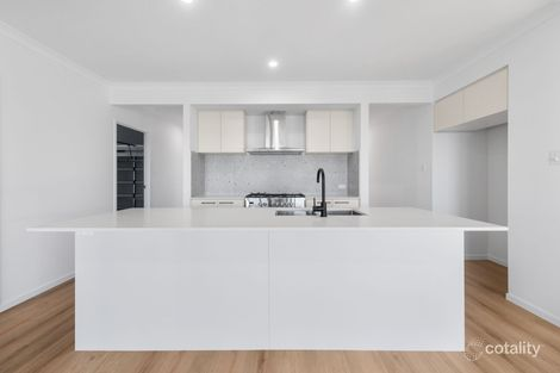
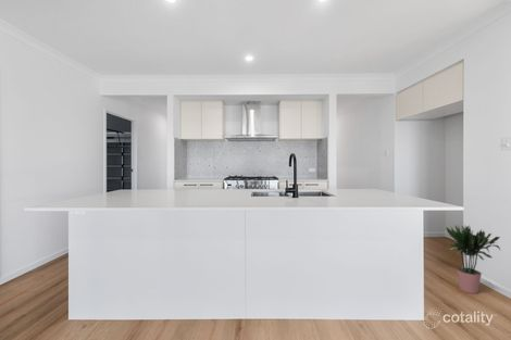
+ potted plant (476, 257)
